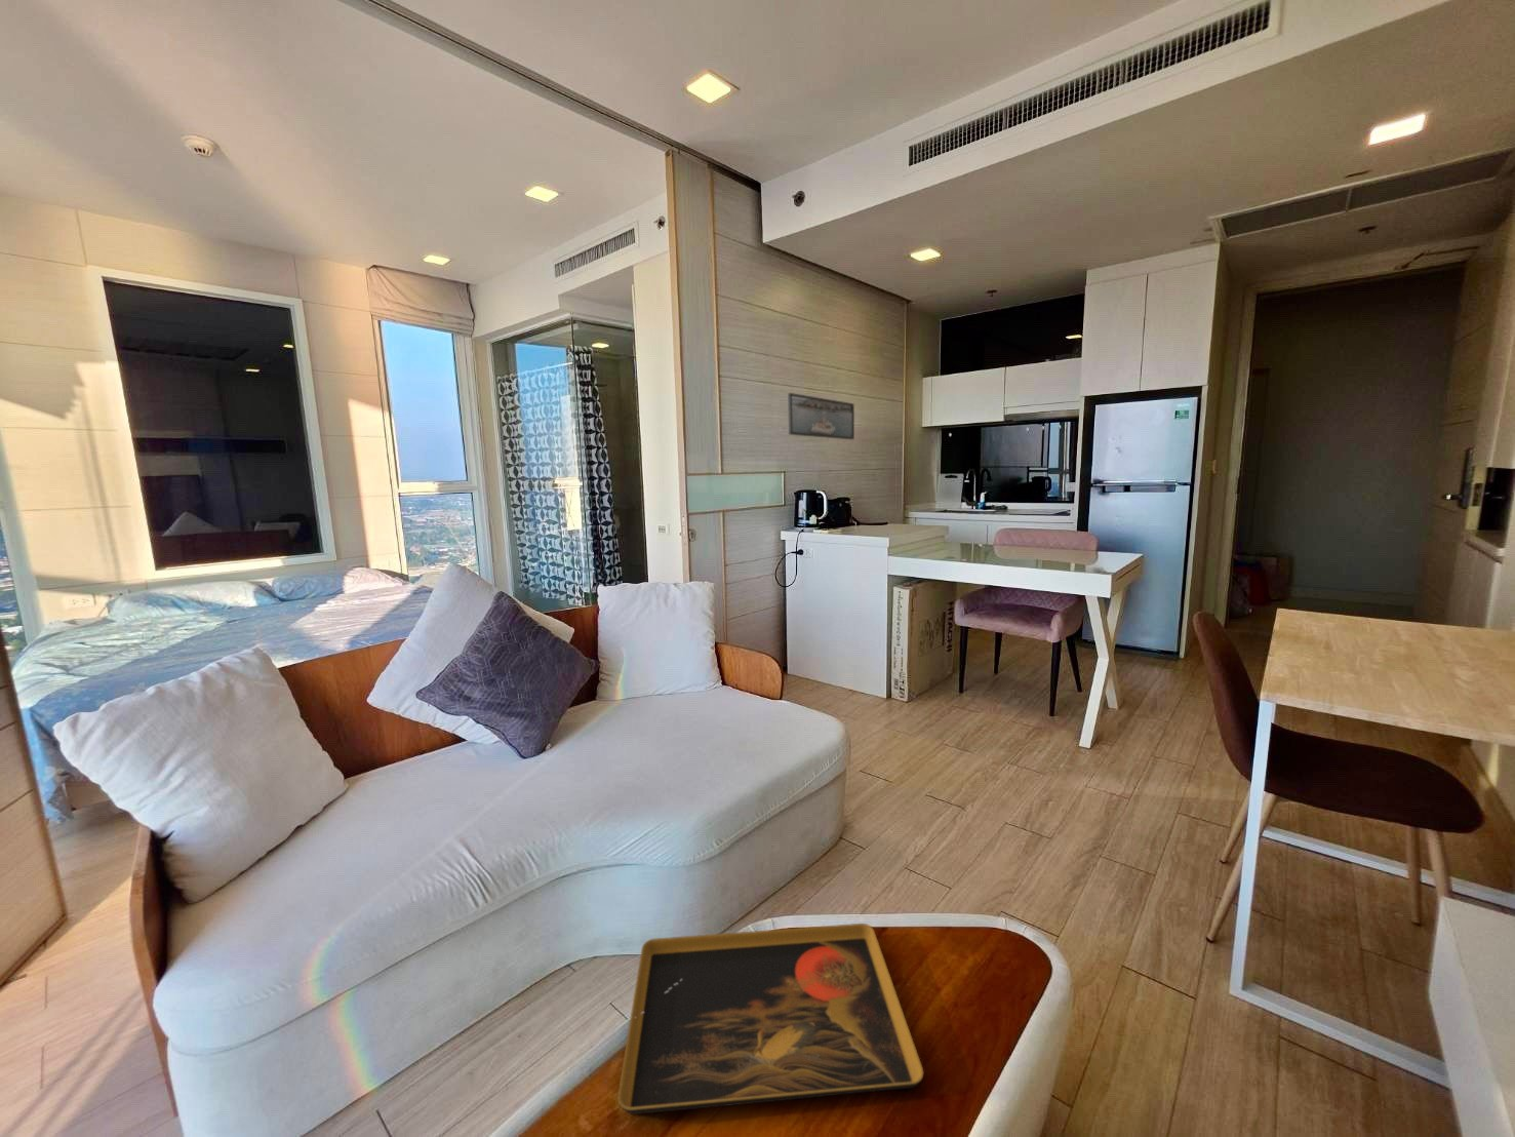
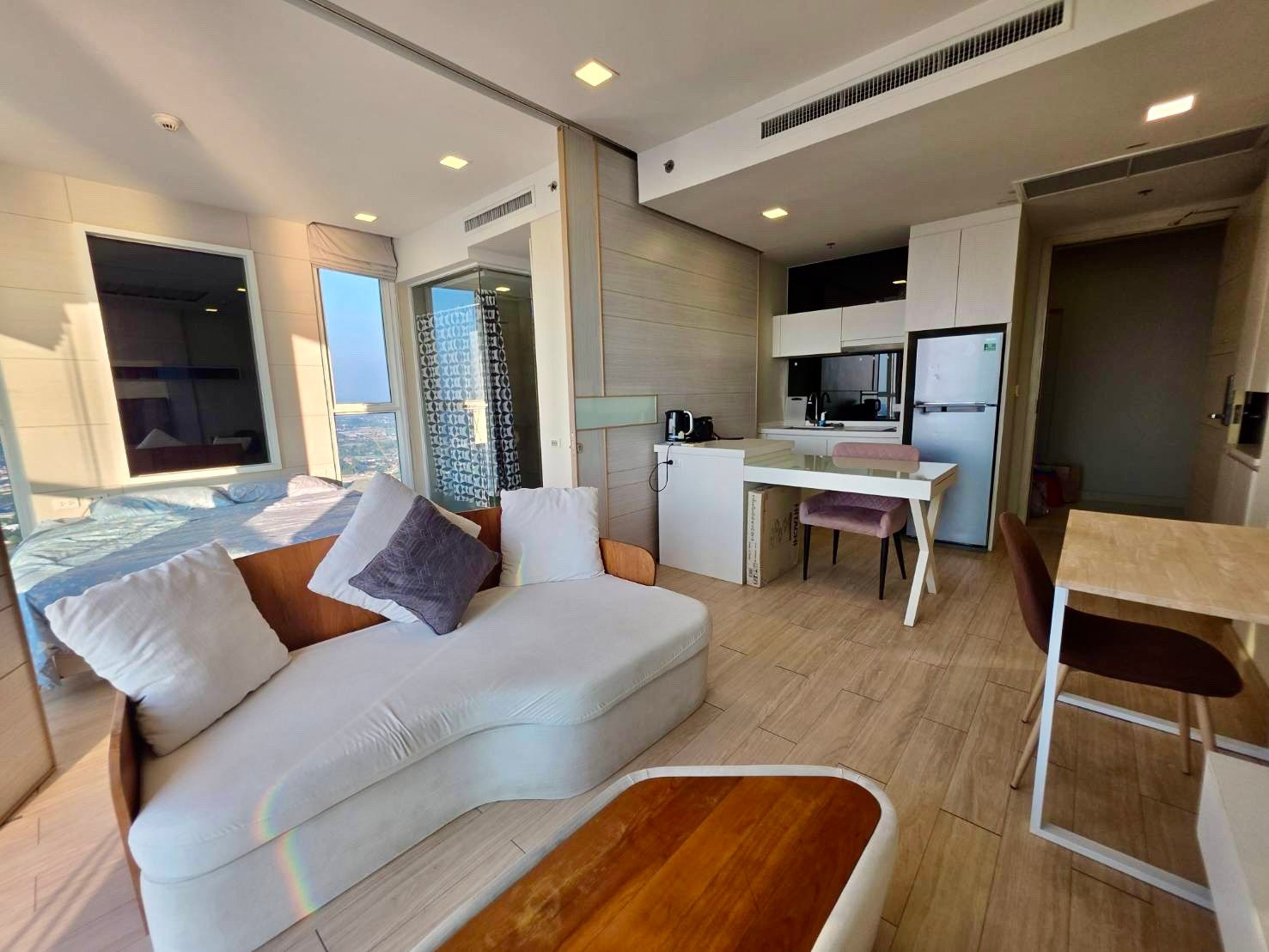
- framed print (823, 418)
- decorative tray (765, 1007)
